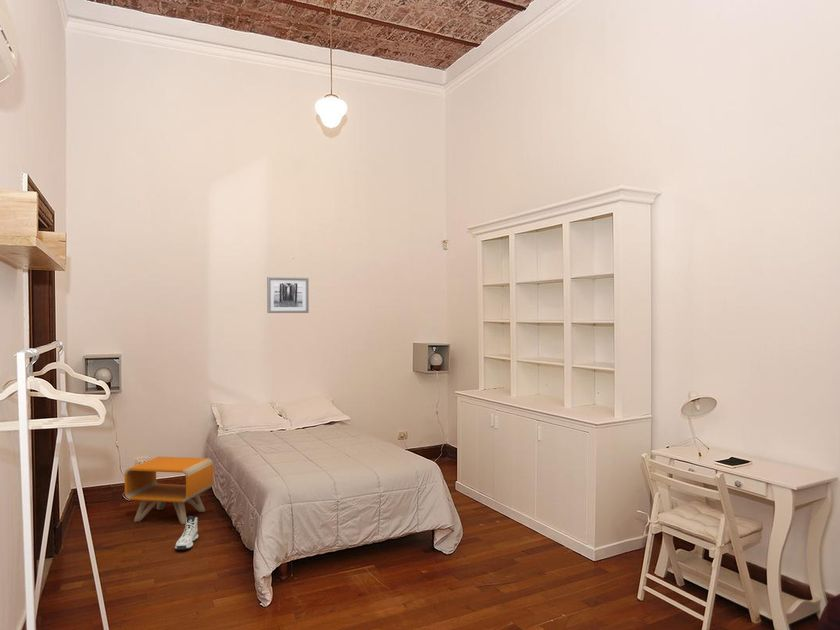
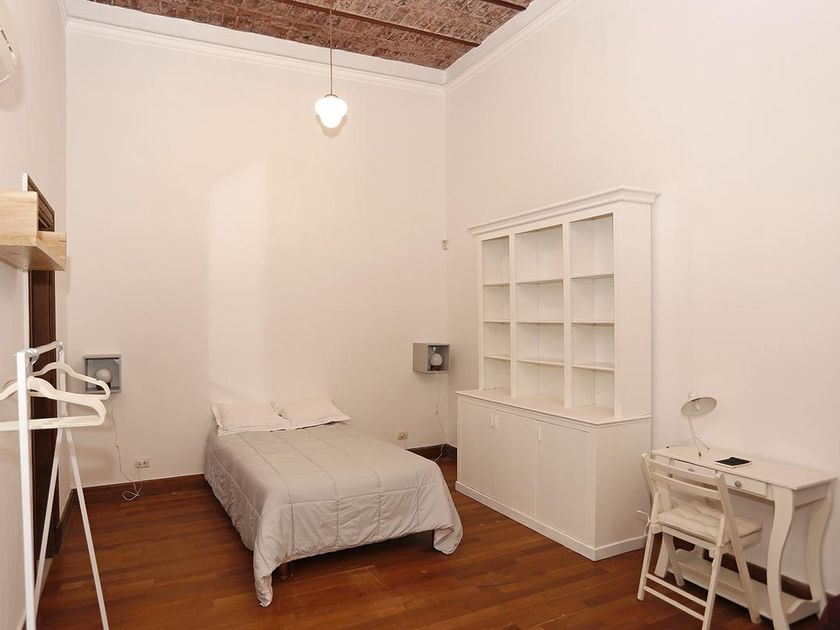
- wall art (288, 295)
- sneaker (186, 531)
- nightstand (170, 489)
